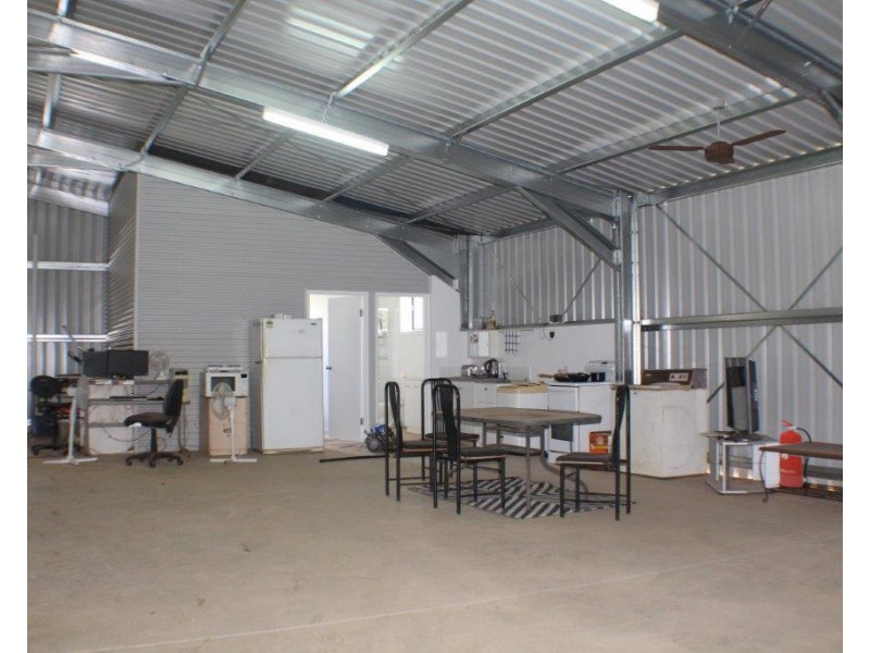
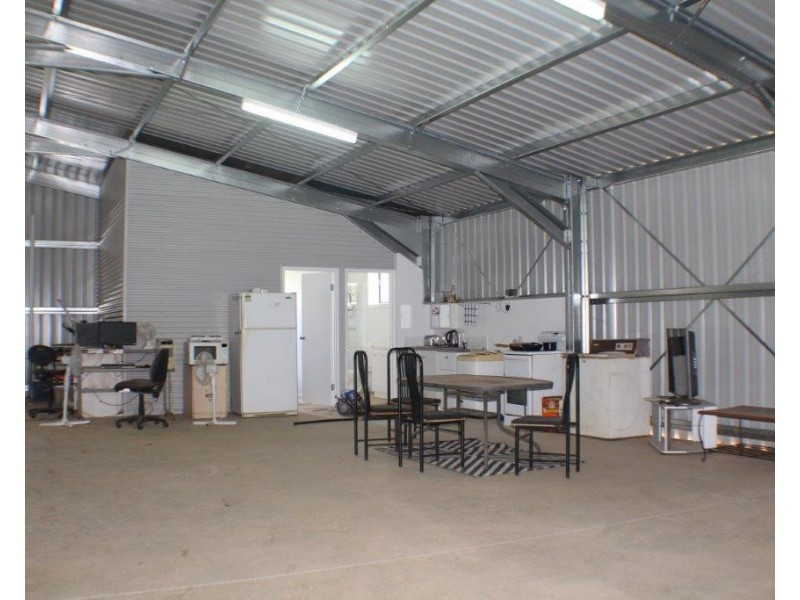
- ceiling fan (718, 133)
- fire extinguisher (796, 456)
